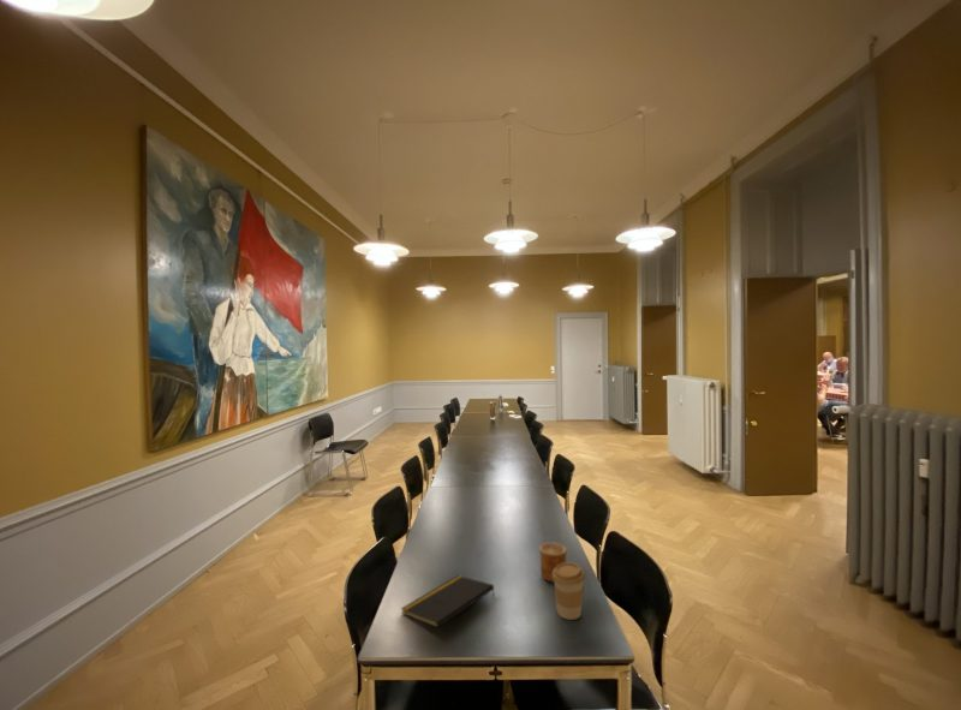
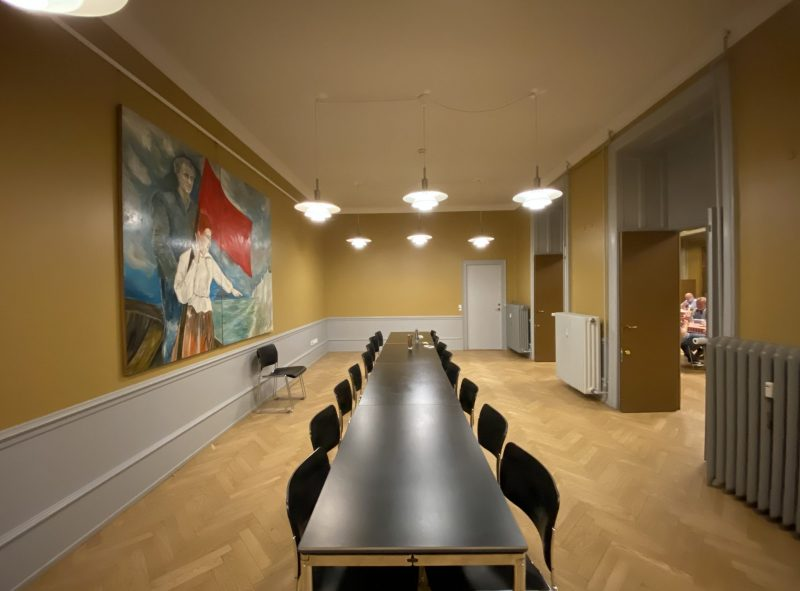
- cup (553, 562)
- coffee cup (568, 589)
- notepad (448, 598)
